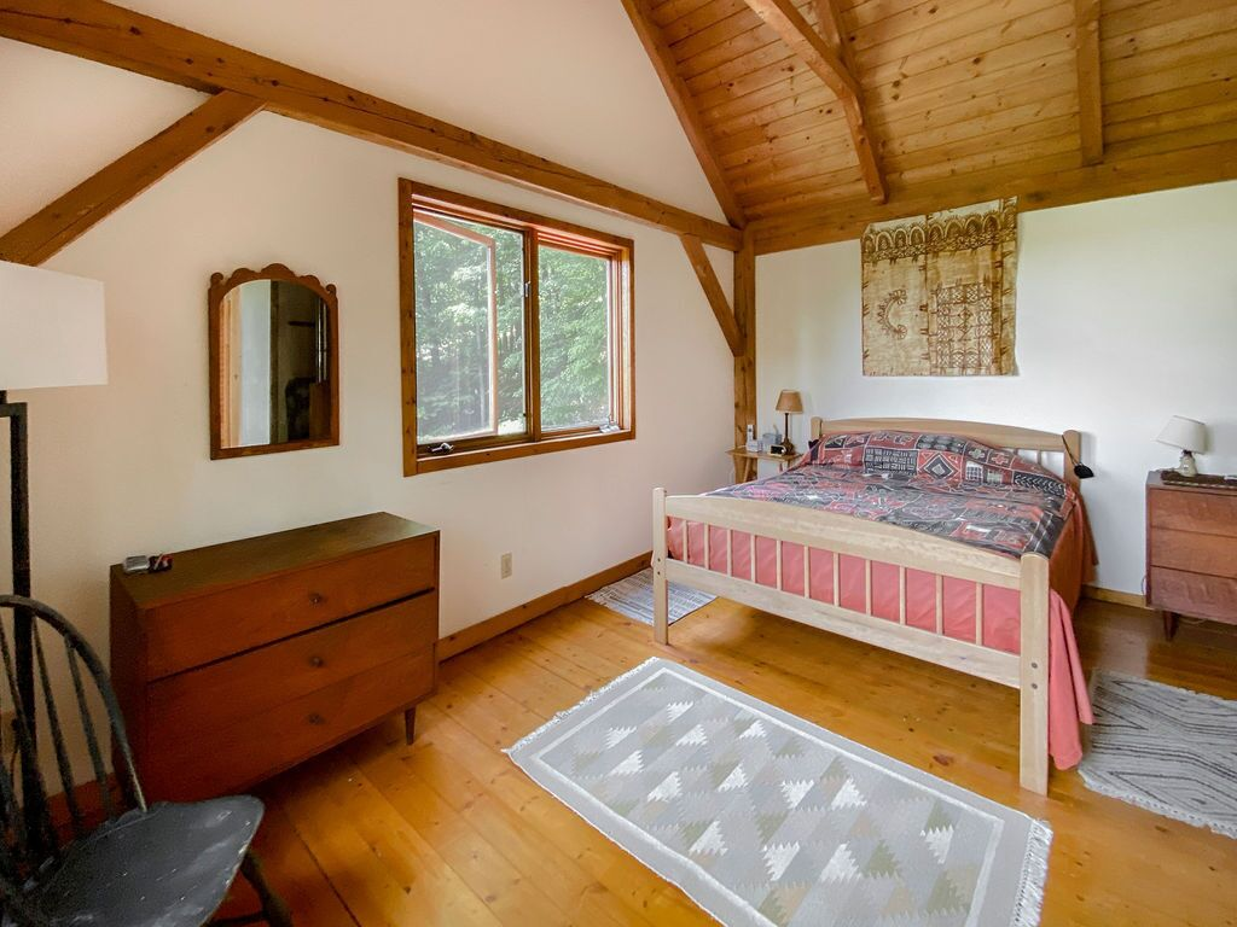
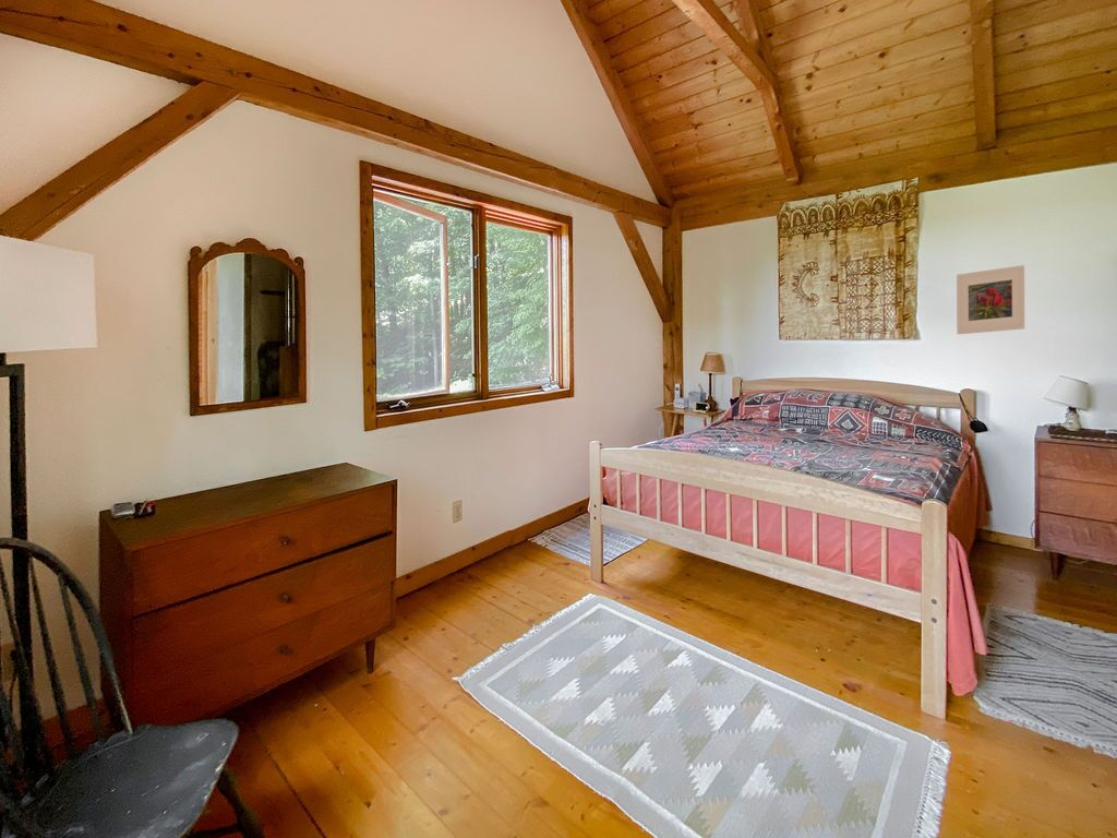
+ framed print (989, 300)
